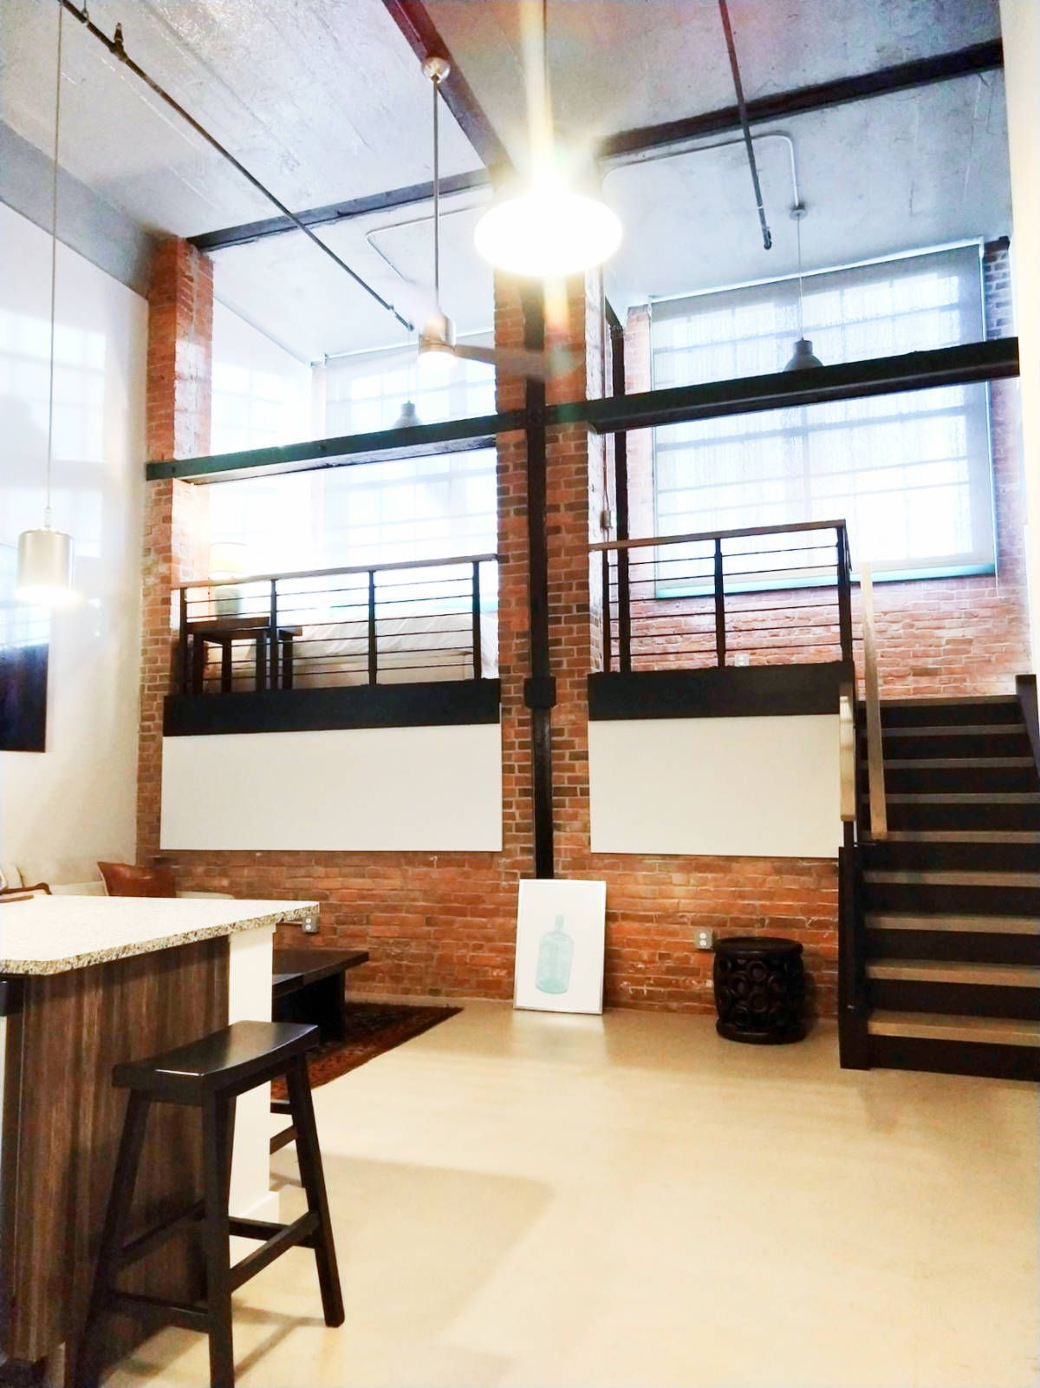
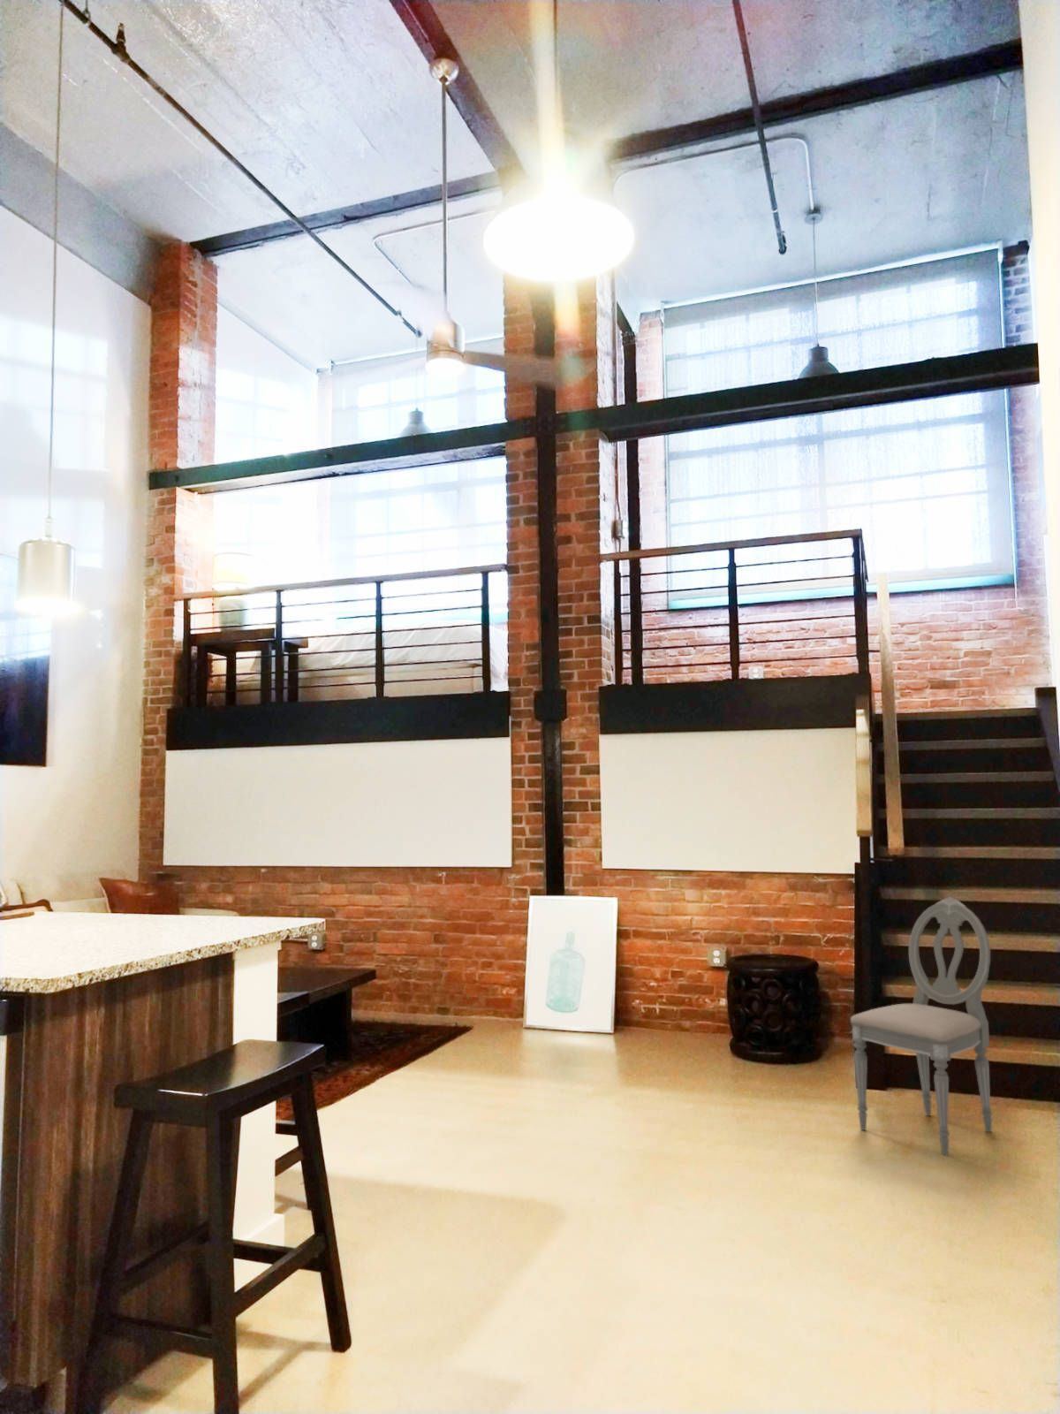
+ dining chair (925, 1014)
